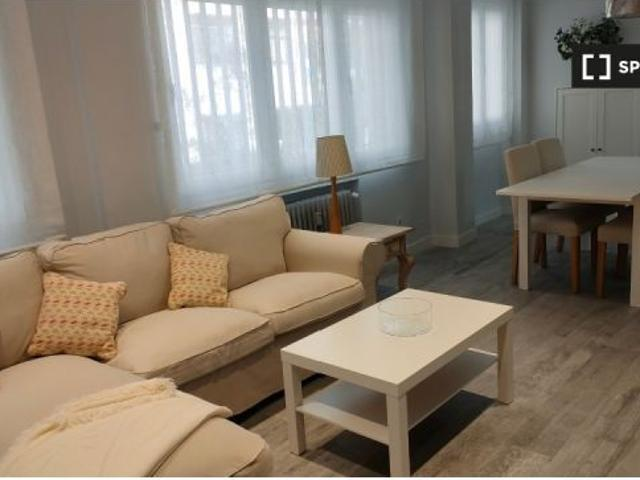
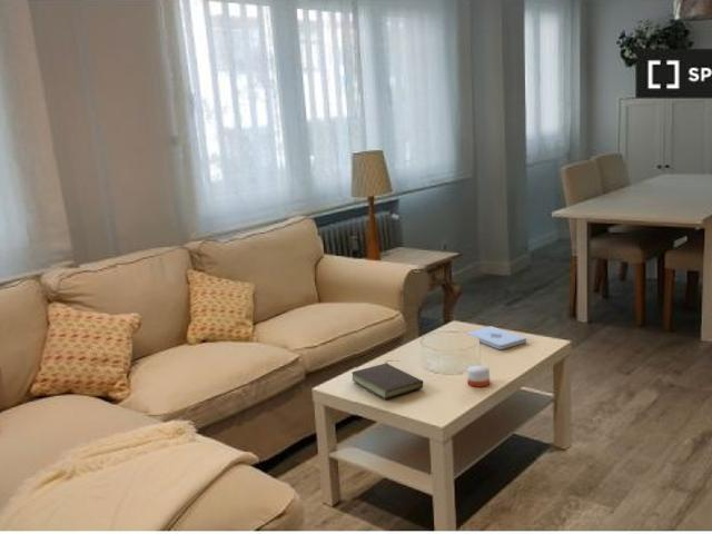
+ notepad (495, 337)
+ book (392, 377)
+ candle (477, 368)
